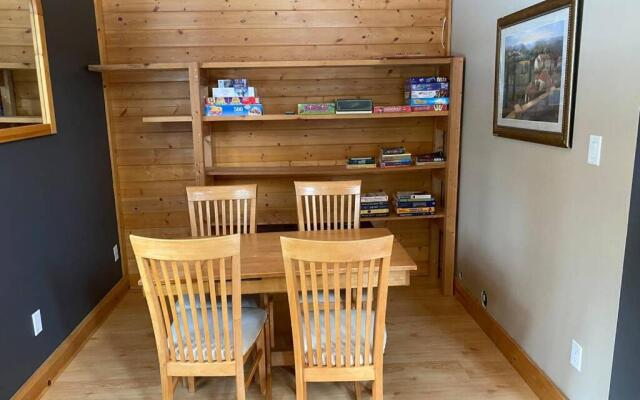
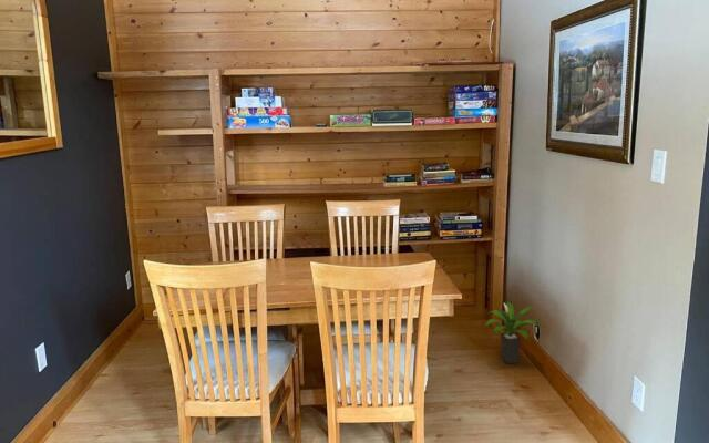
+ potted plant (510, 331)
